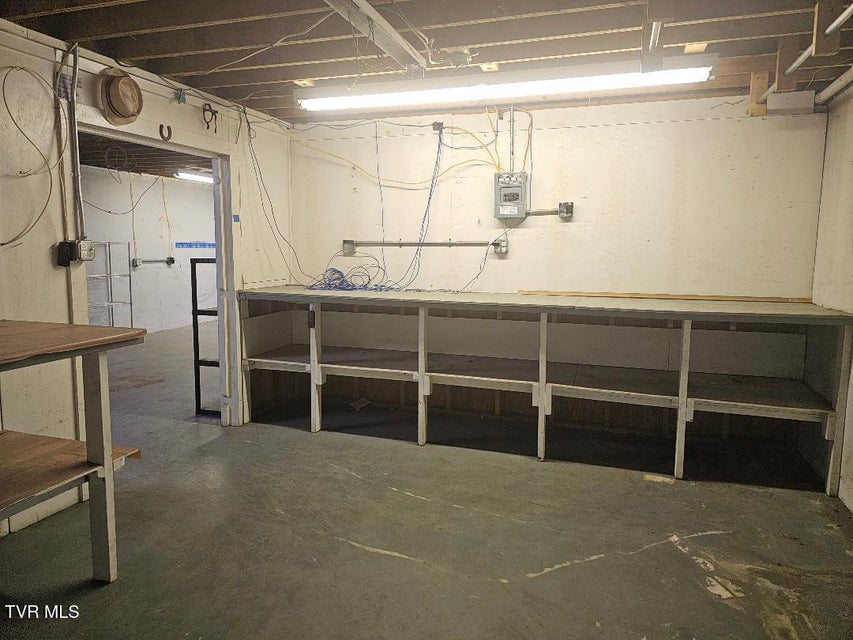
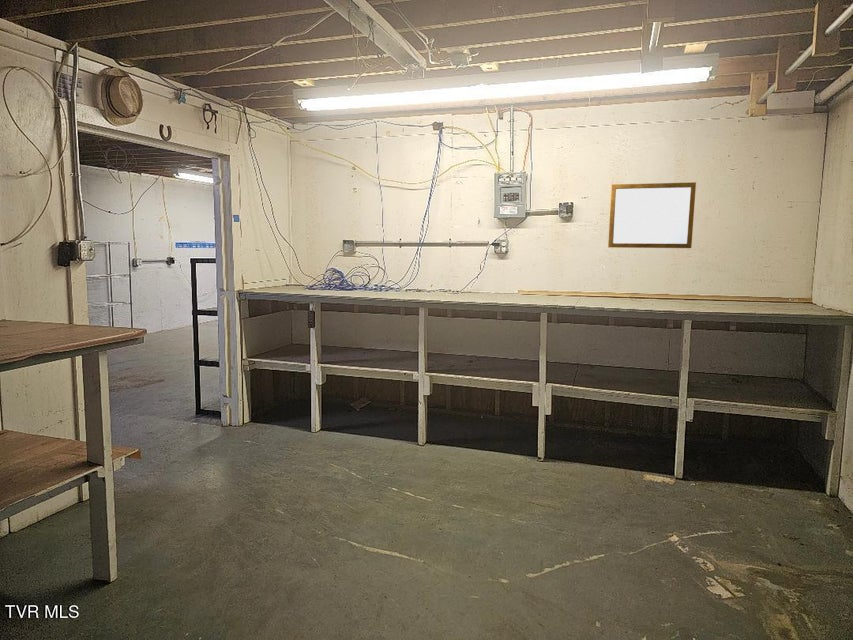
+ writing board (650, 215)
